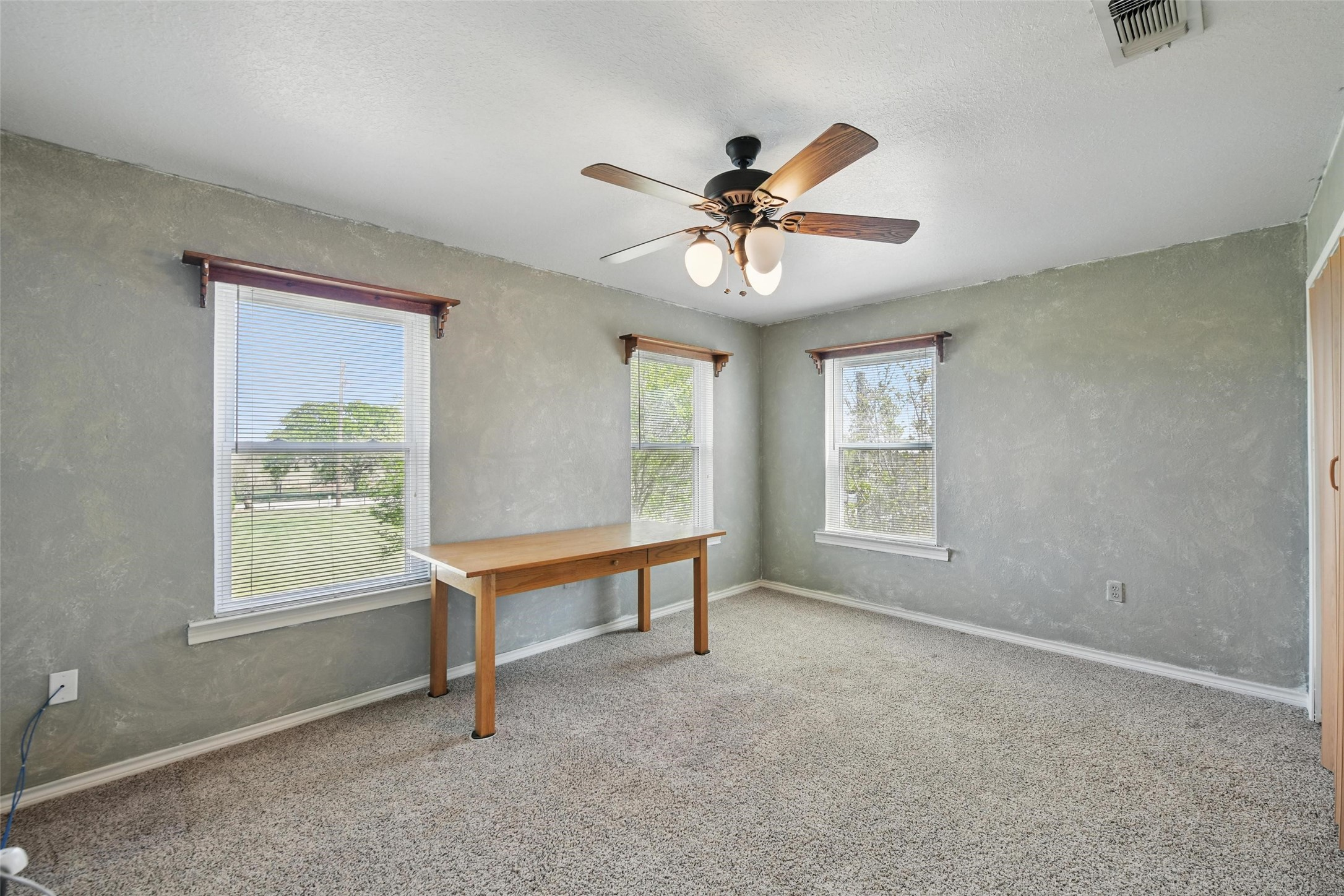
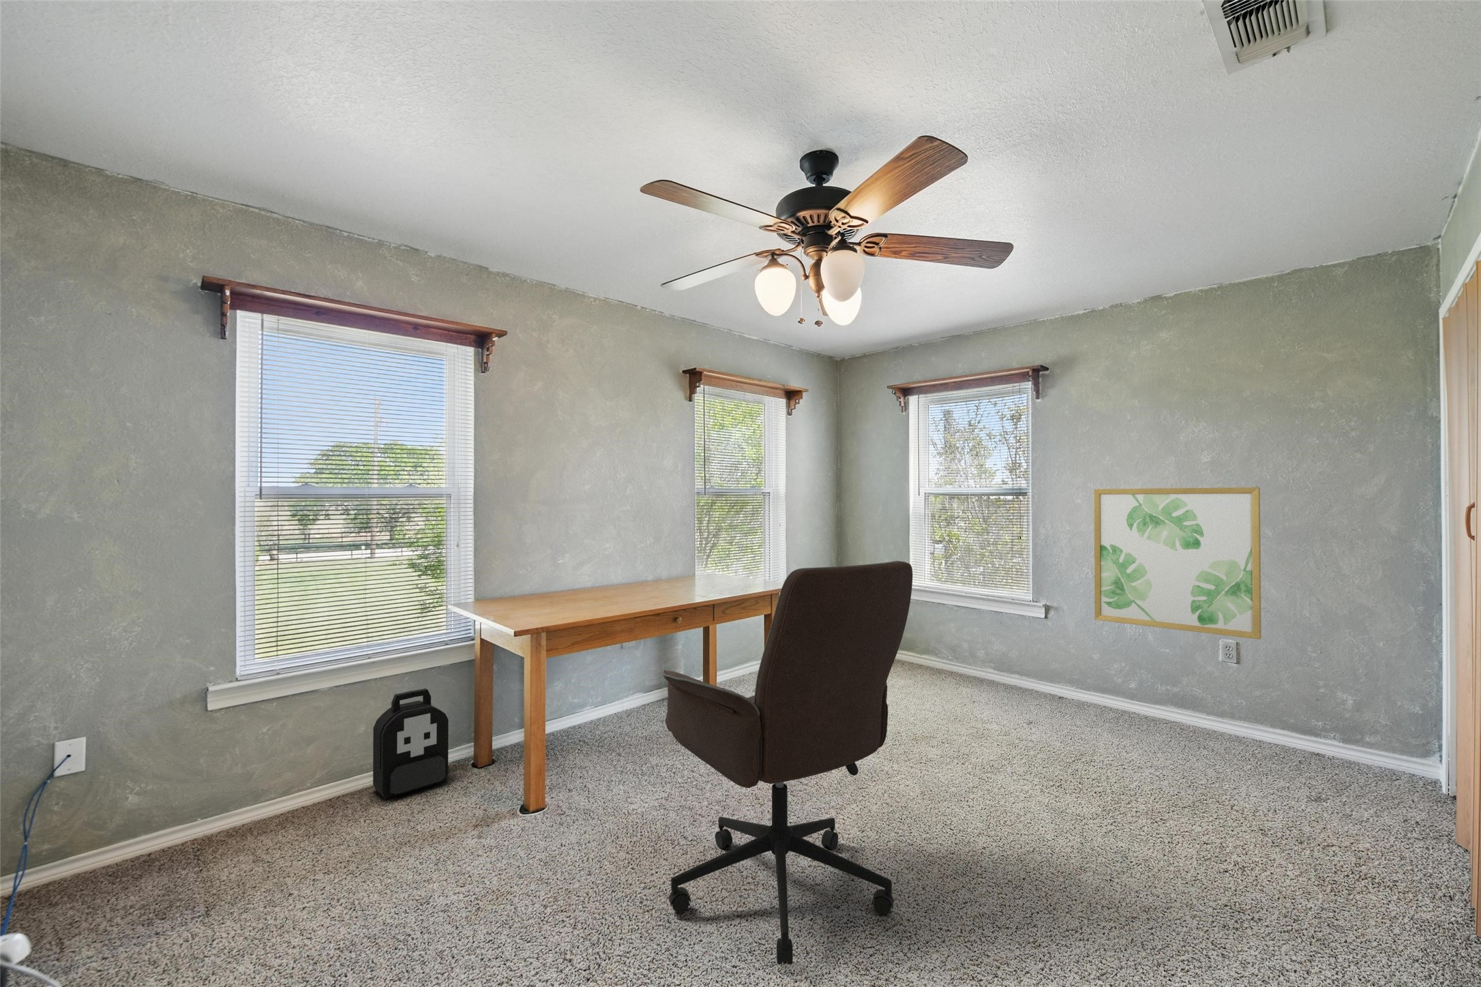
+ backpack (411, 738)
+ office chair (783, 725)
+ wall art (1170, 558)
